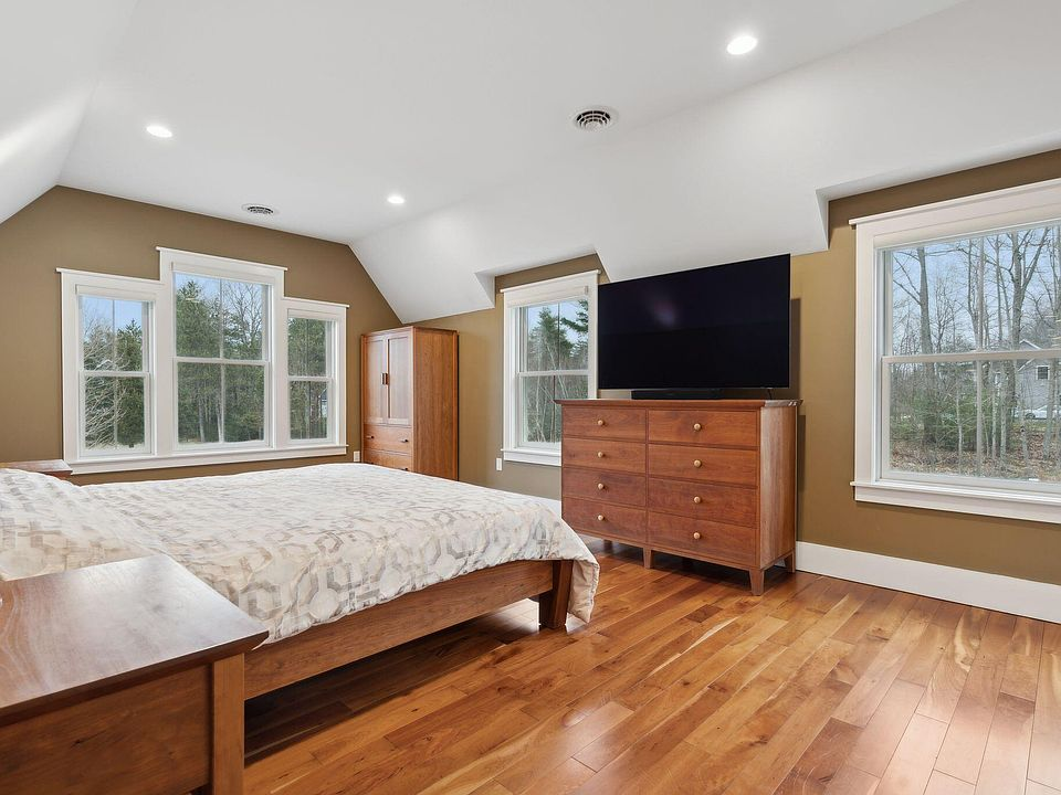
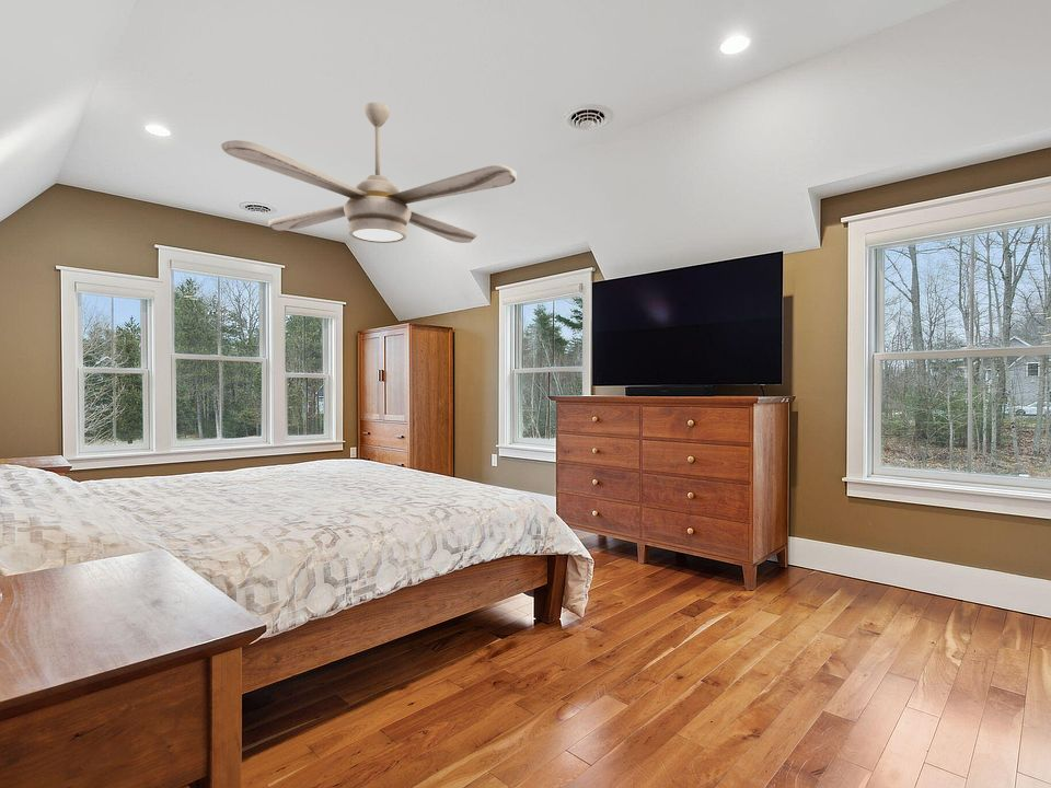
+ ceiling fan (377, 172)
